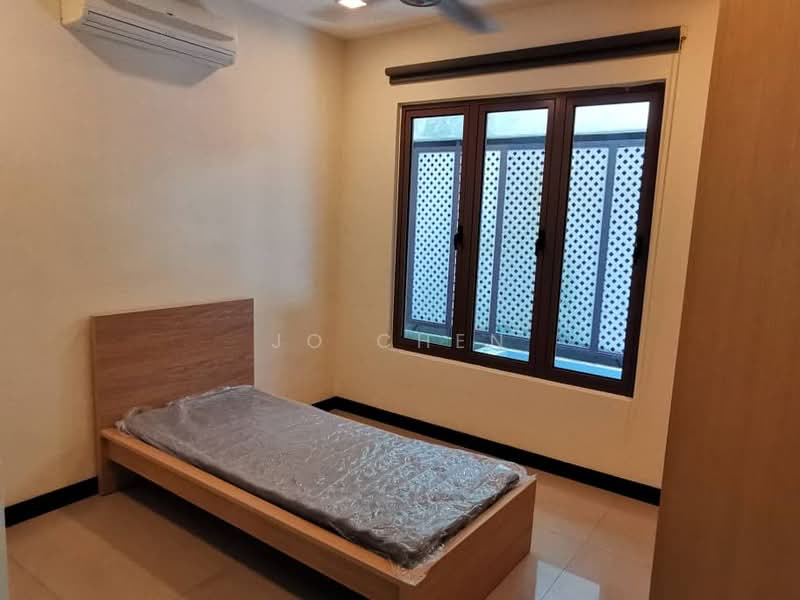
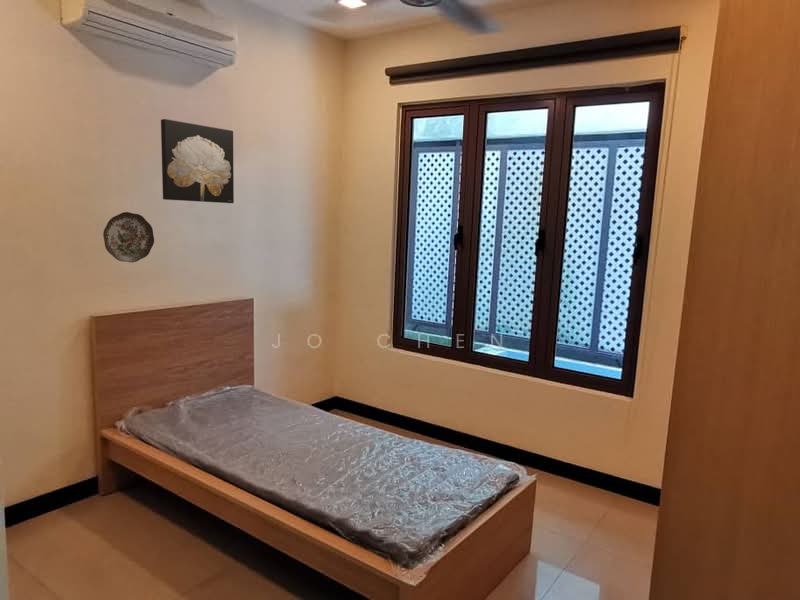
+ decorative plate (128, 237)
+ wall art (199, 163)
